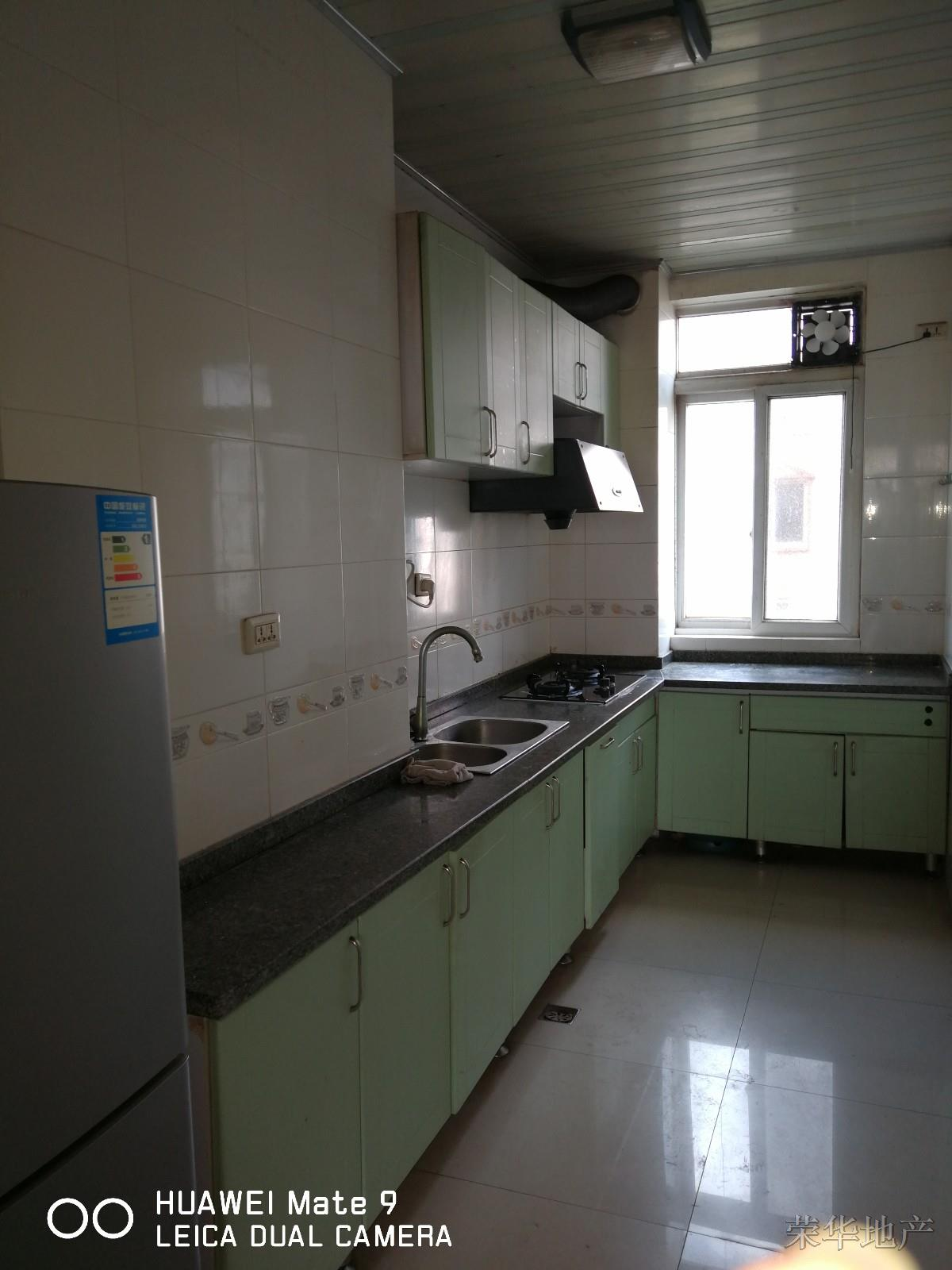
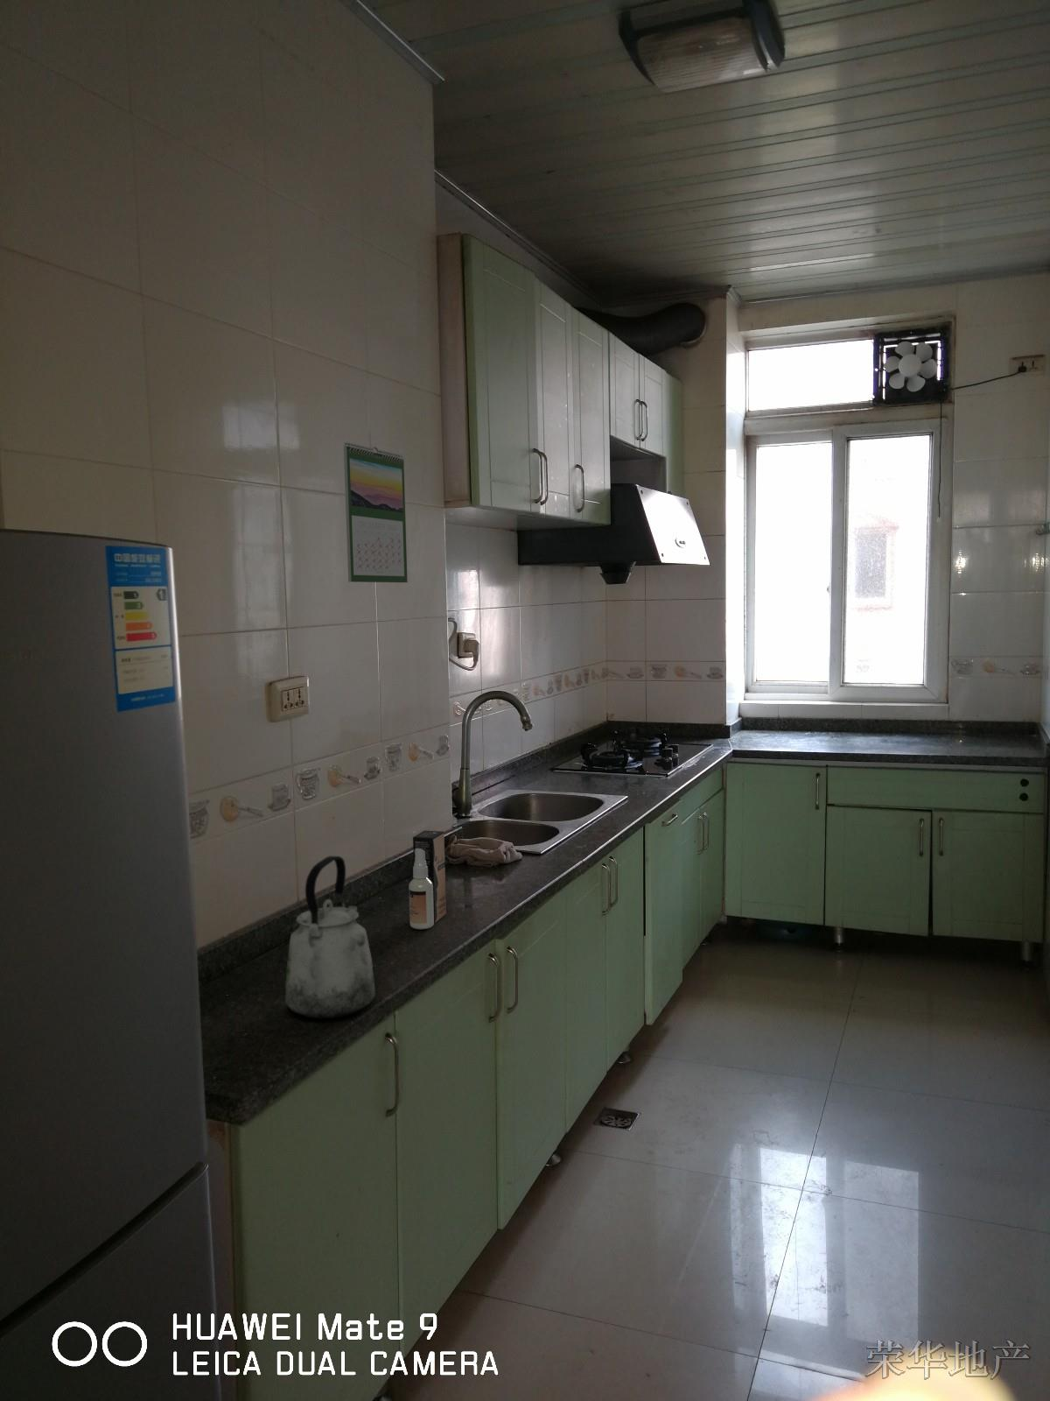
+ calendar (377, 515)
+ spray bottle (426, 879)
+ kettle (334, 929)
